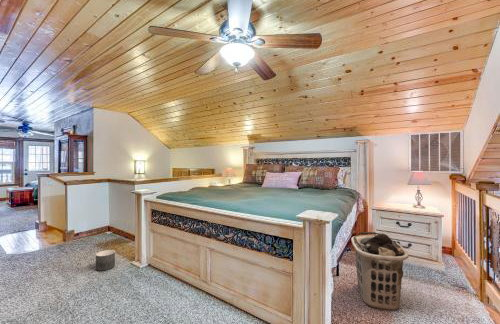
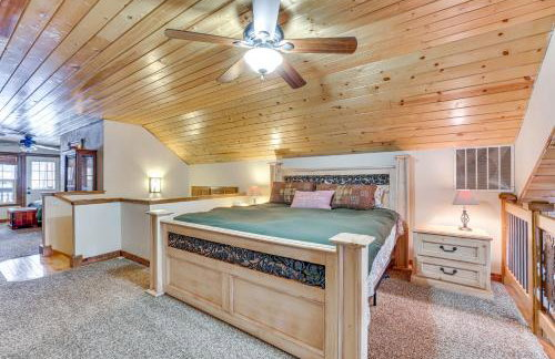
- planter (105, 260)
- clothes hamper (377, 265)
